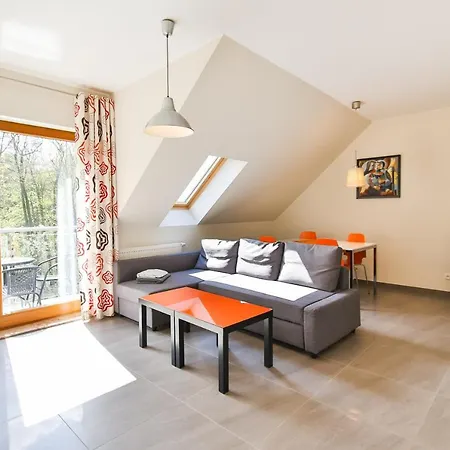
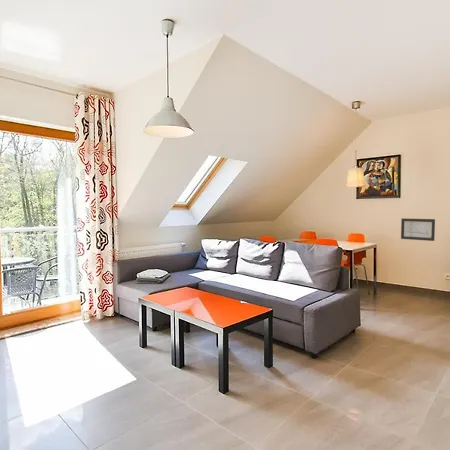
+ wall art (417, 229)
